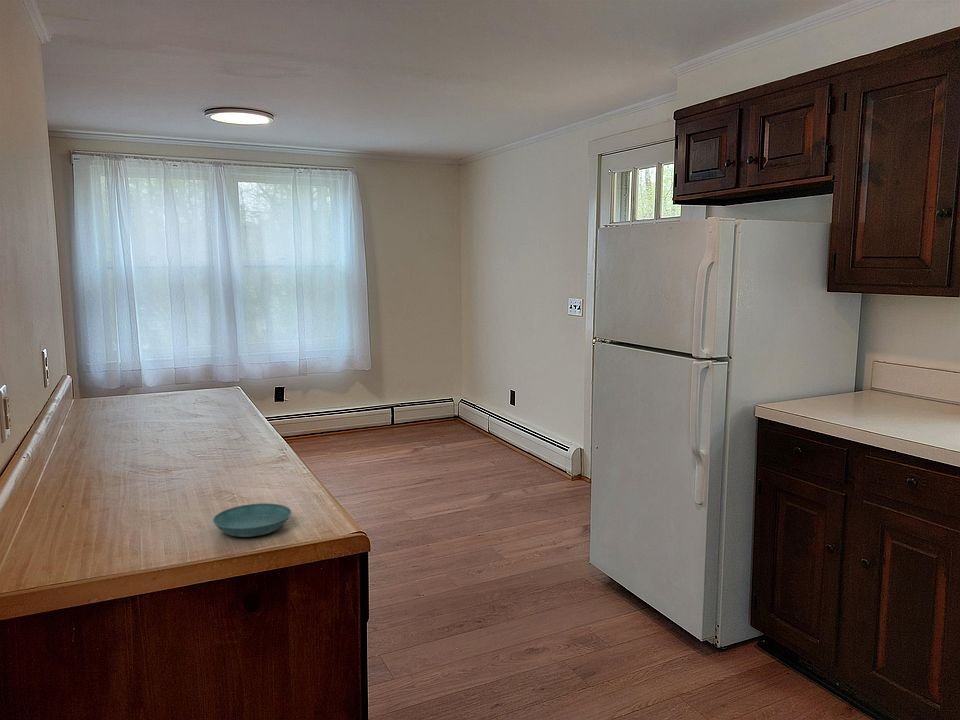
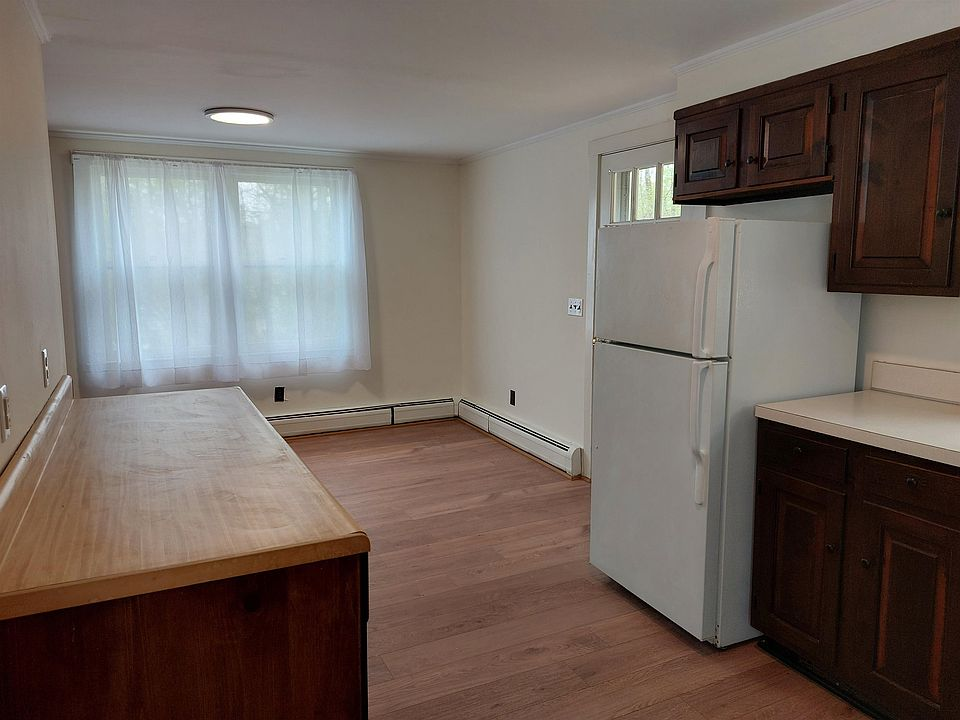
- saucer (253, 521)
